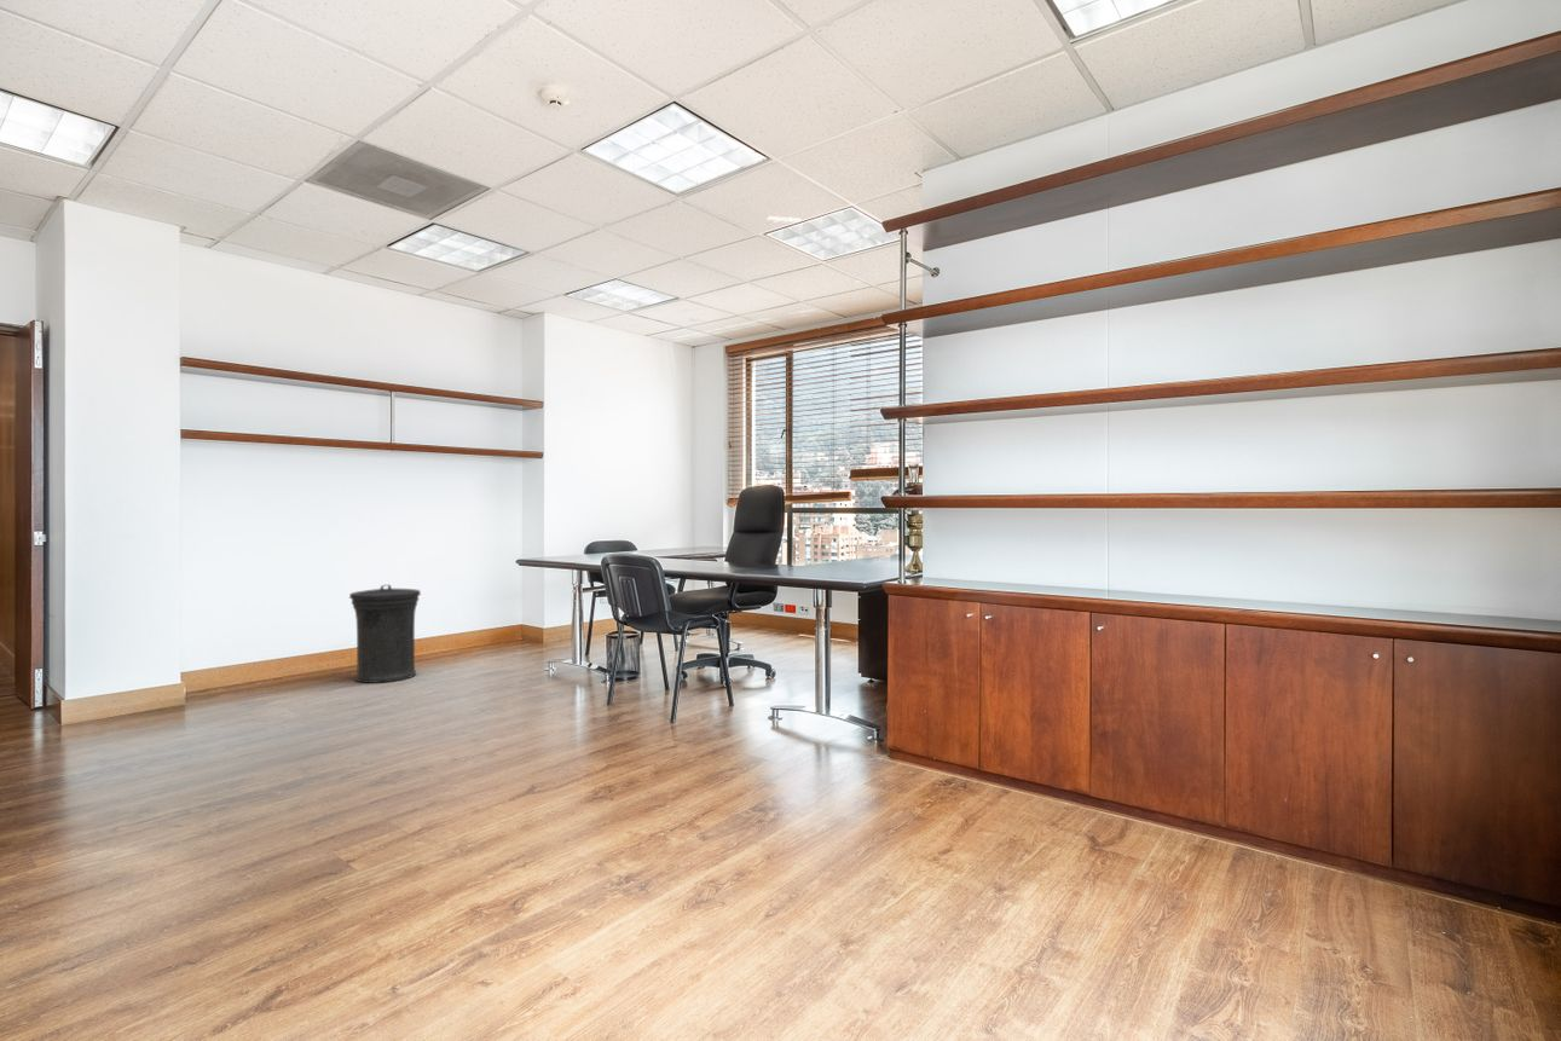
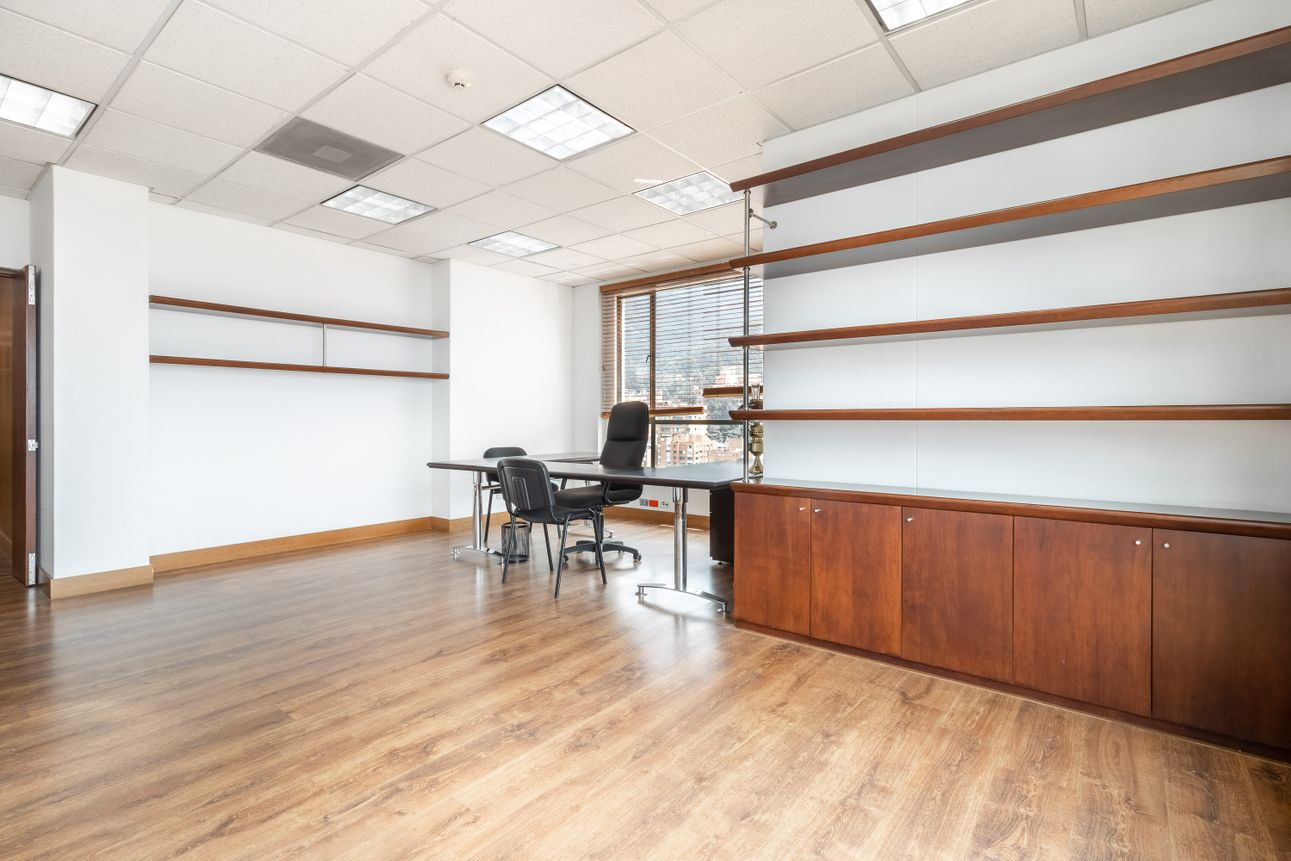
- trash can (386, 630)
